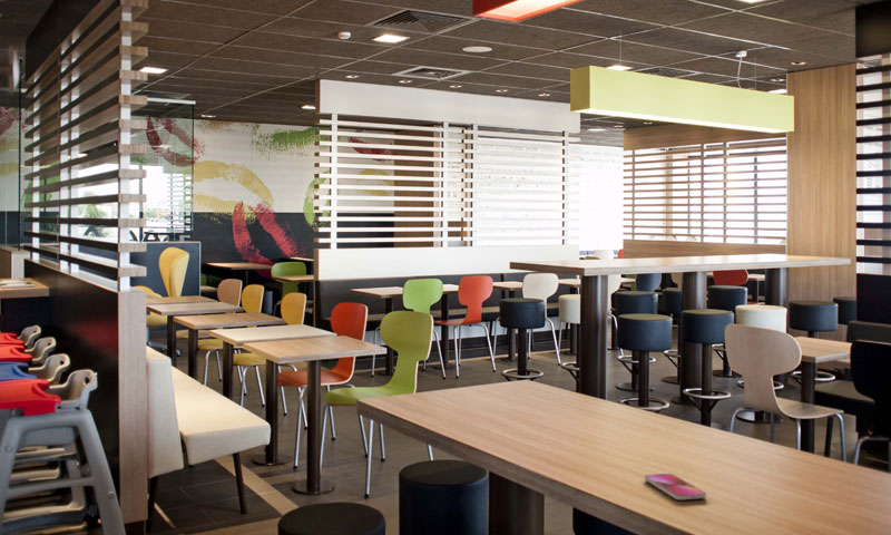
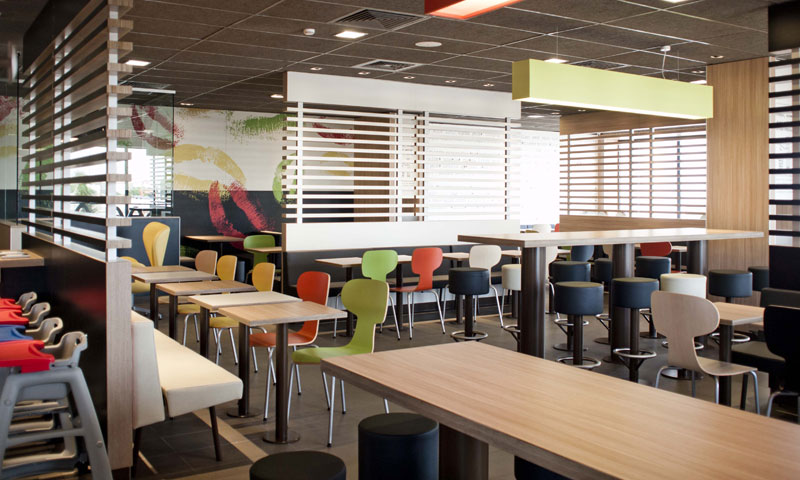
- smartphone (674, 486)
